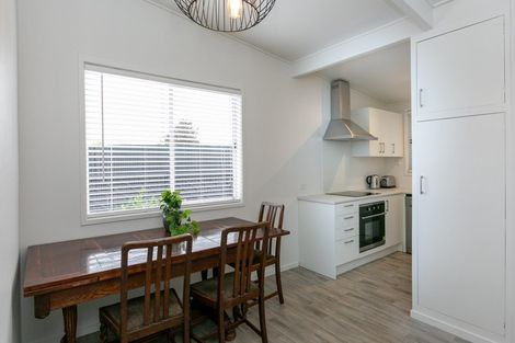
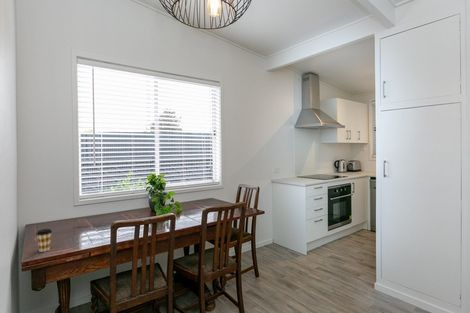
+ coffee cup (44, 240)
